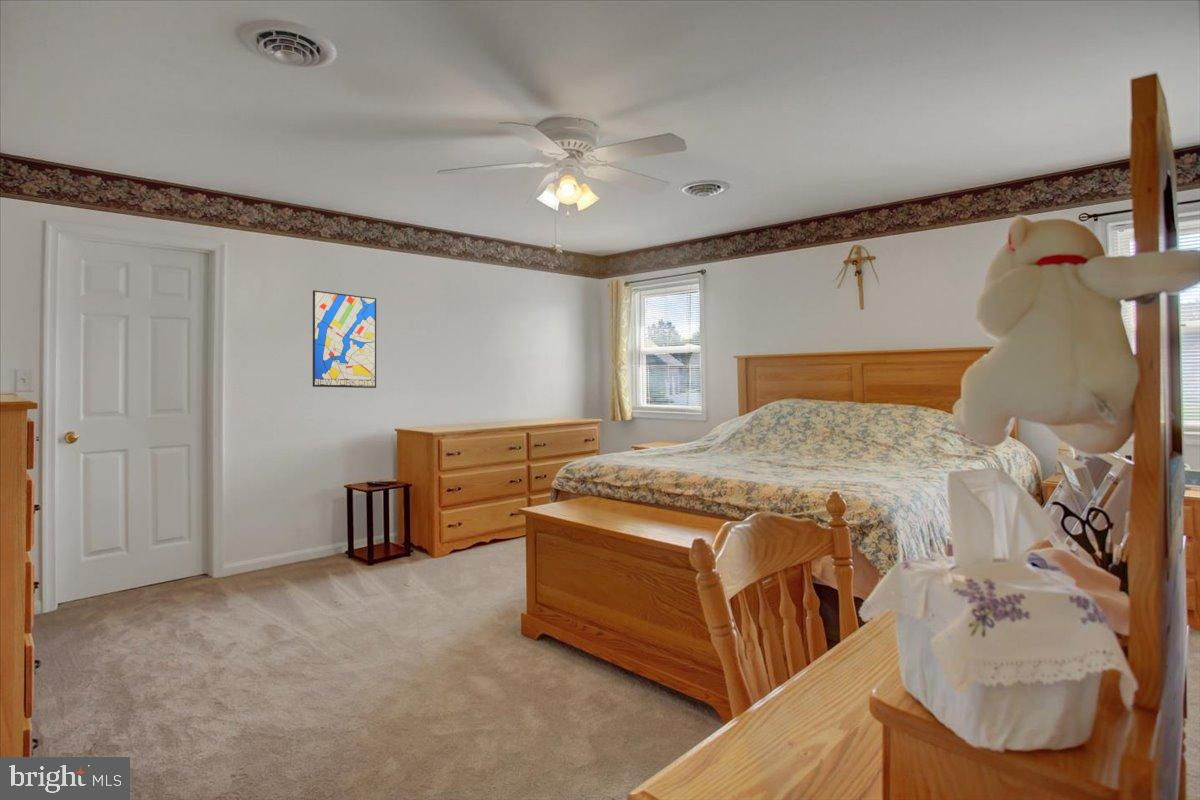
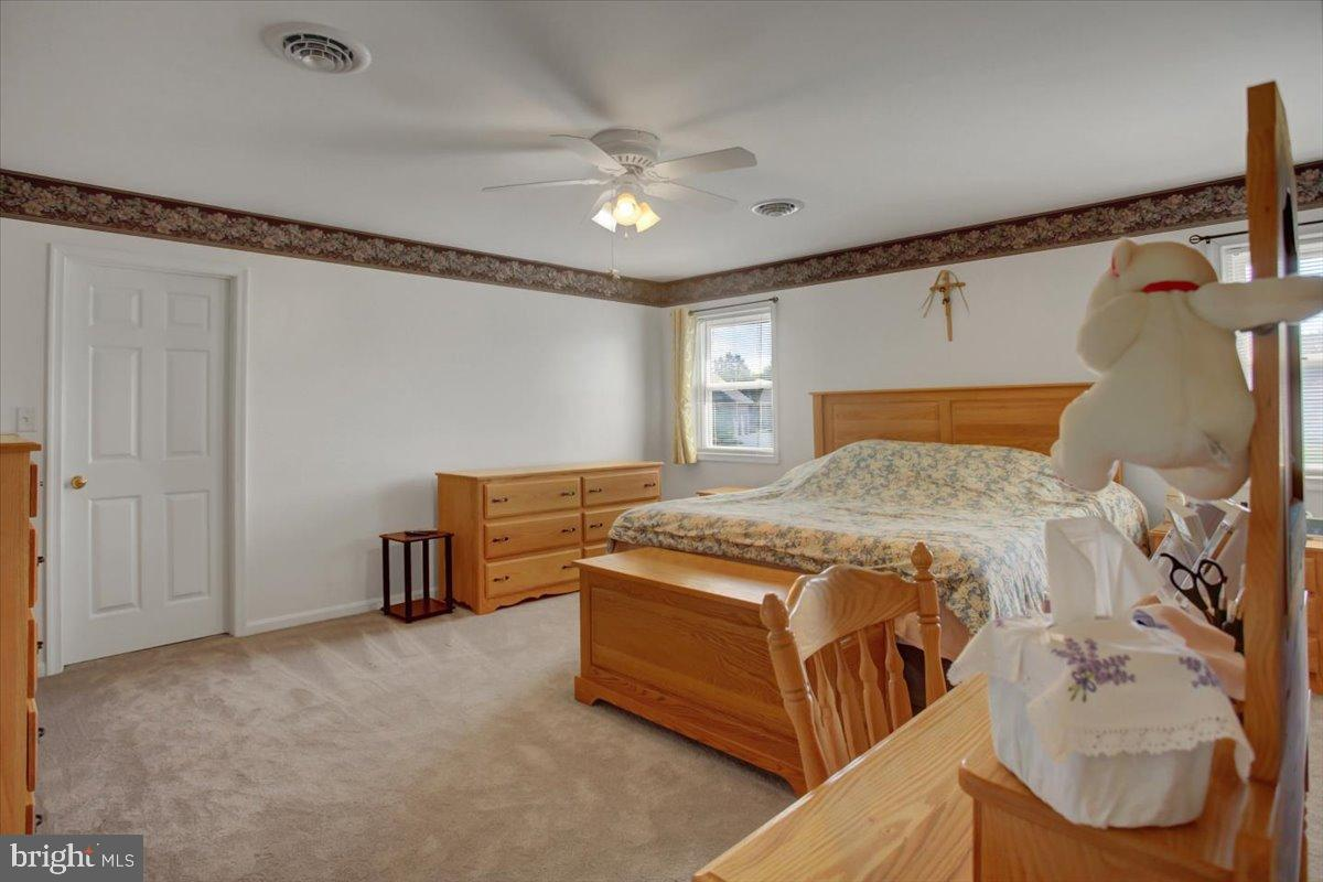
- wall art (345, 340)
